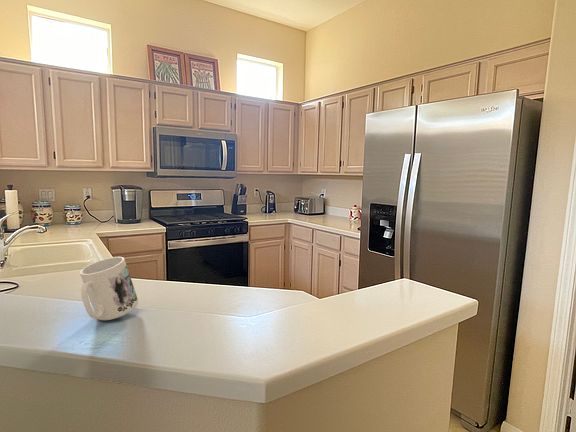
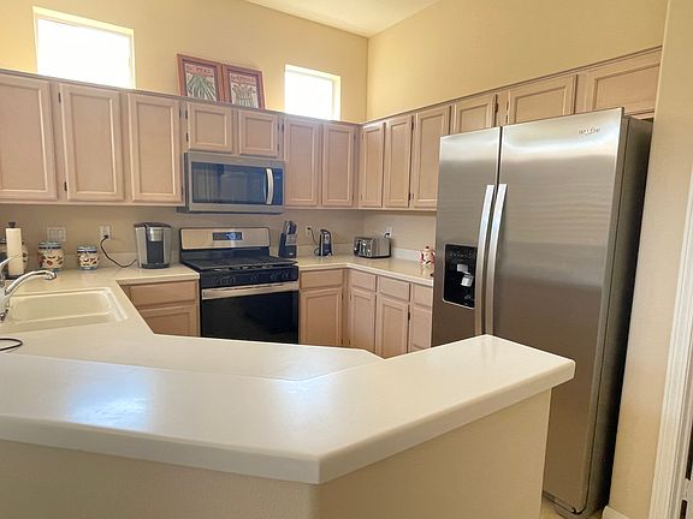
- mug (109, 289)
